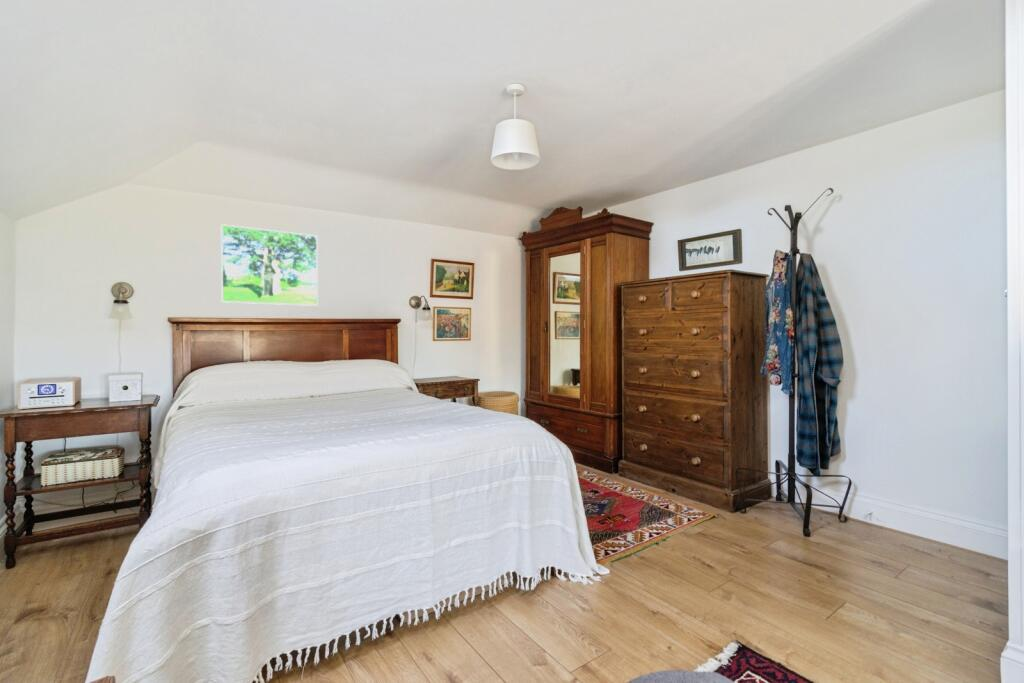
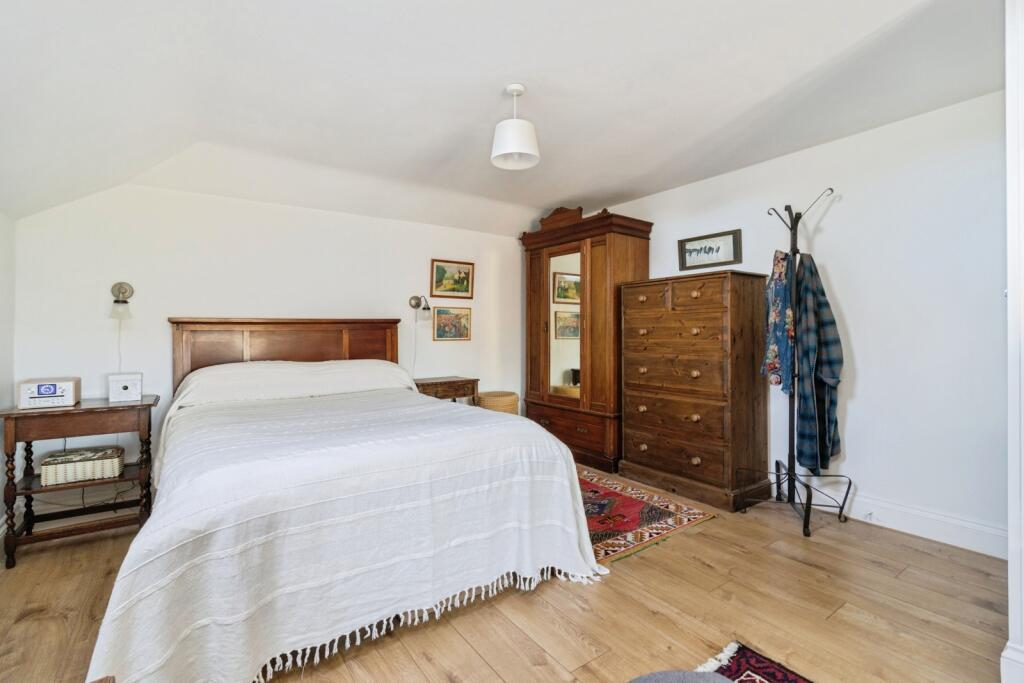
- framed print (271, 267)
